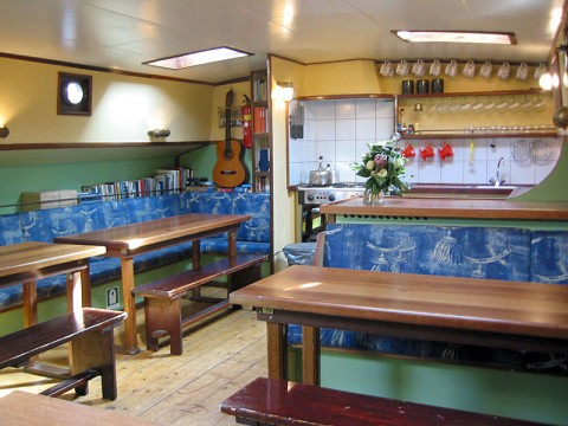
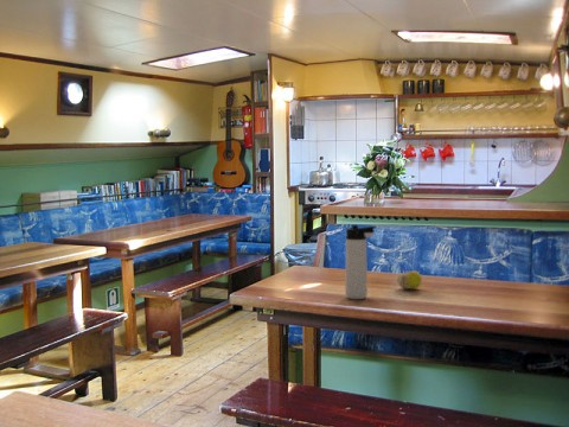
+ thermos bottle (360, 261)
+ fruit (409, 279)
